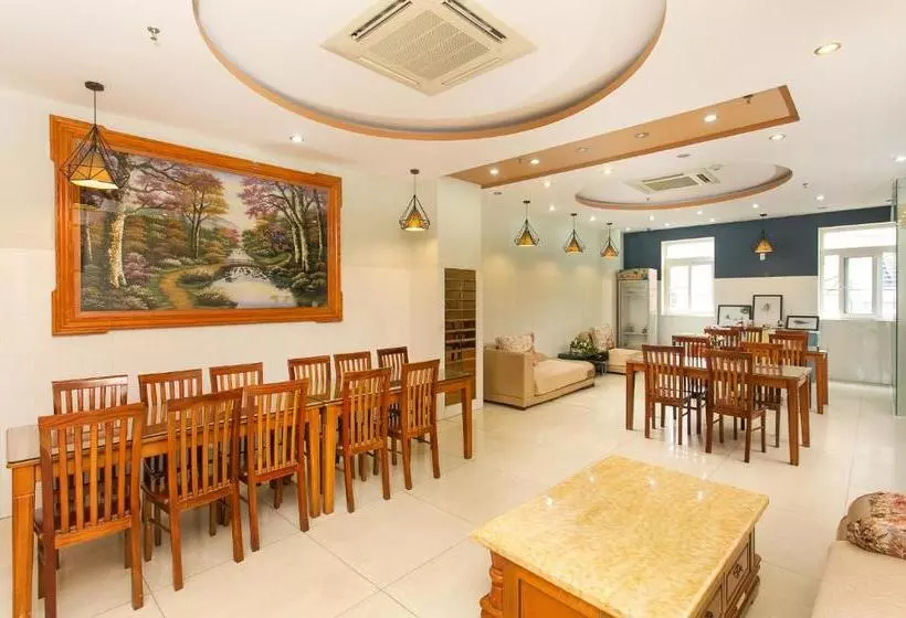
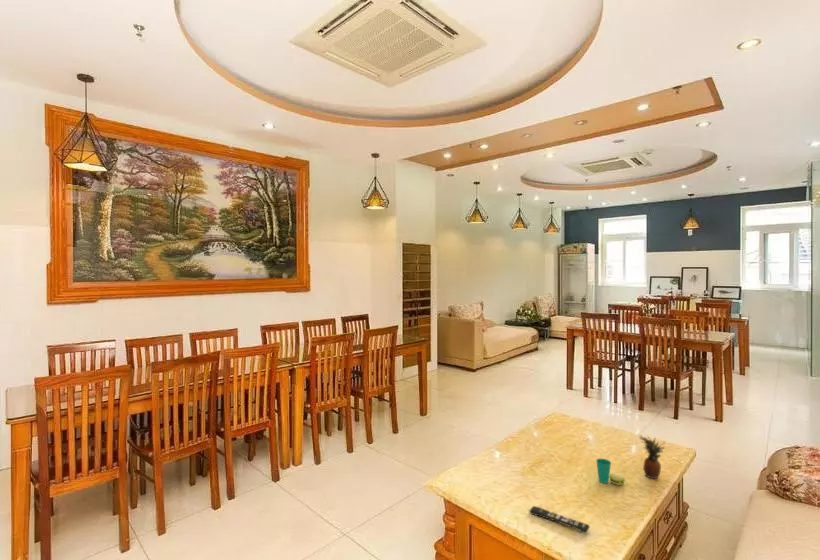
+ cup (609, 472)
+ fruit (651, 456)
+ remote control (558, 518)
